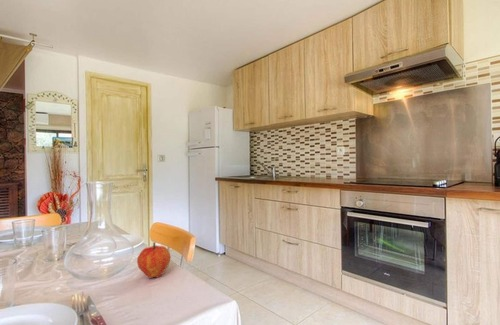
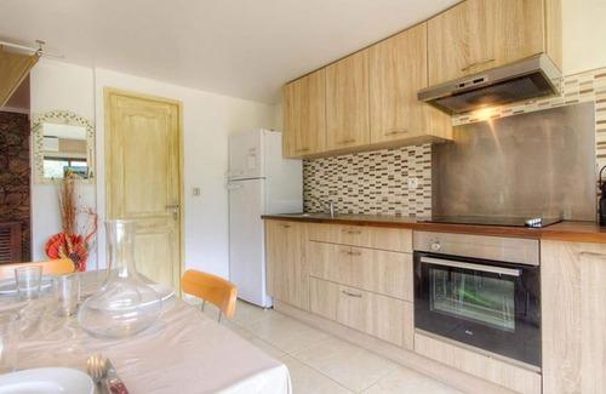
- fruit (154, 259)
